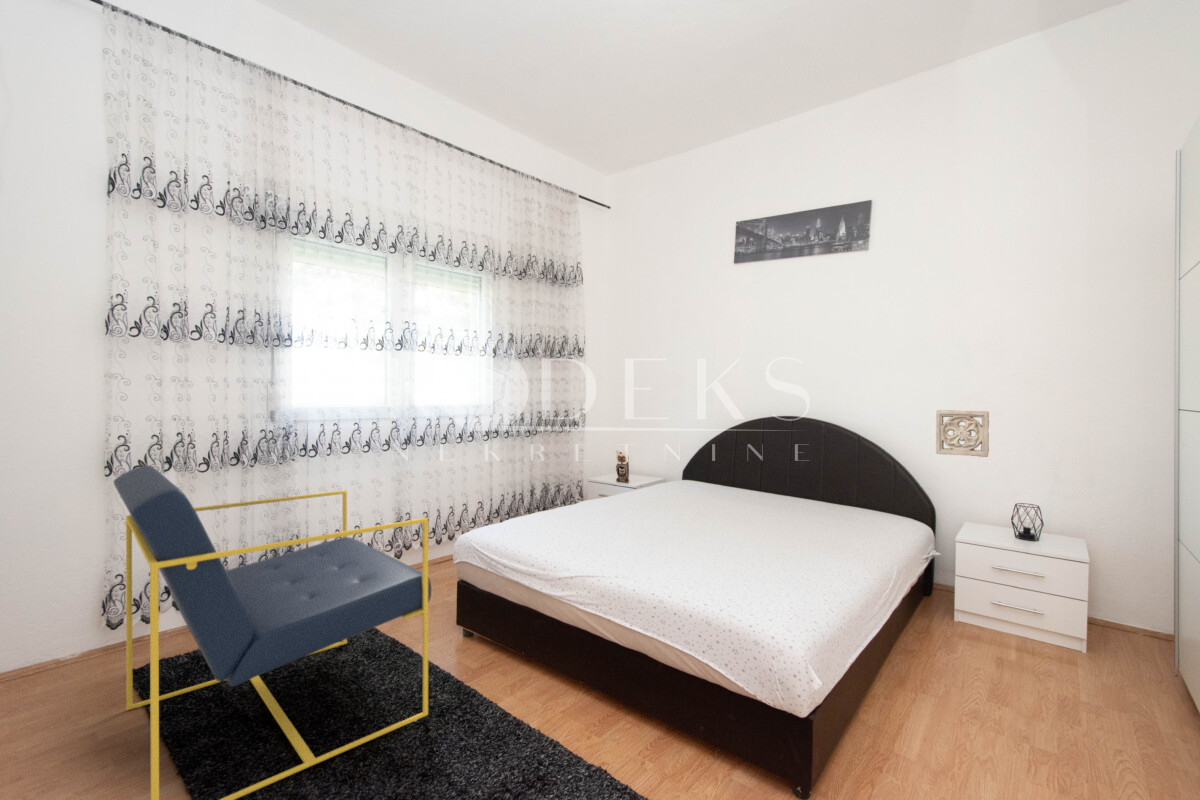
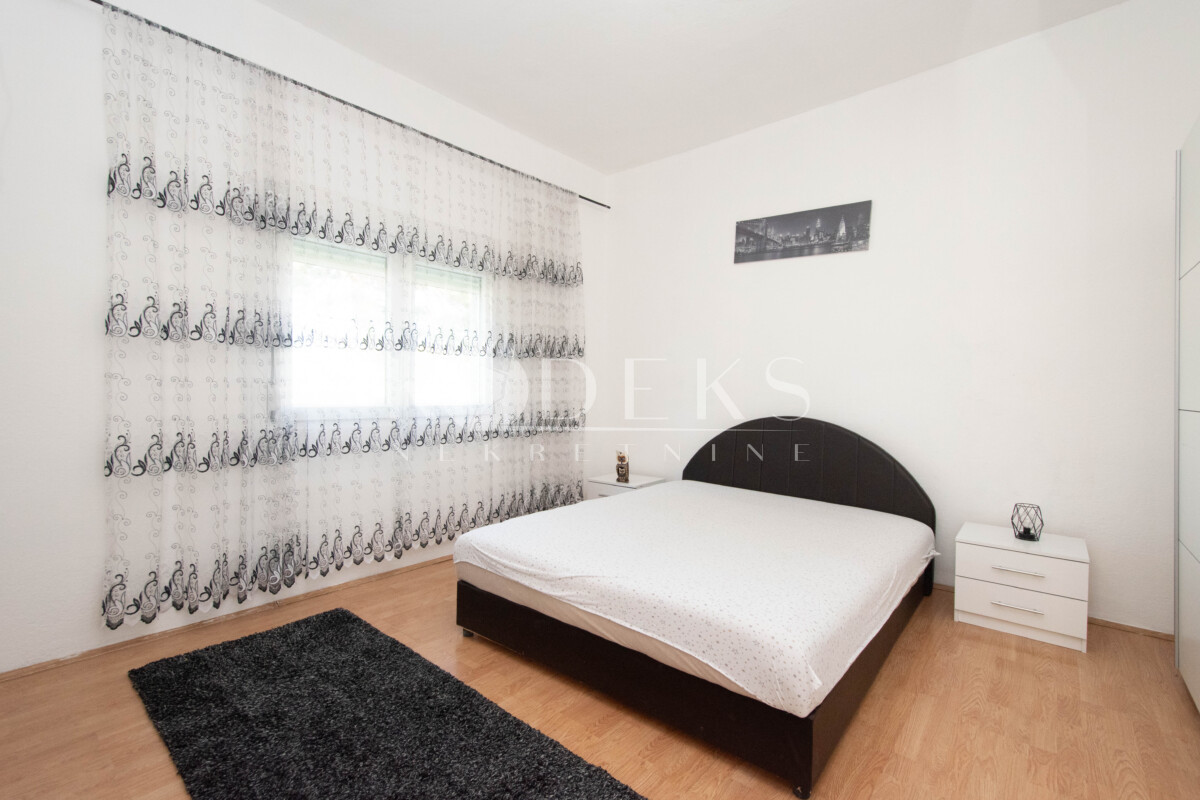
- wall ornament (961, 434)
- armchair (275, 590)
